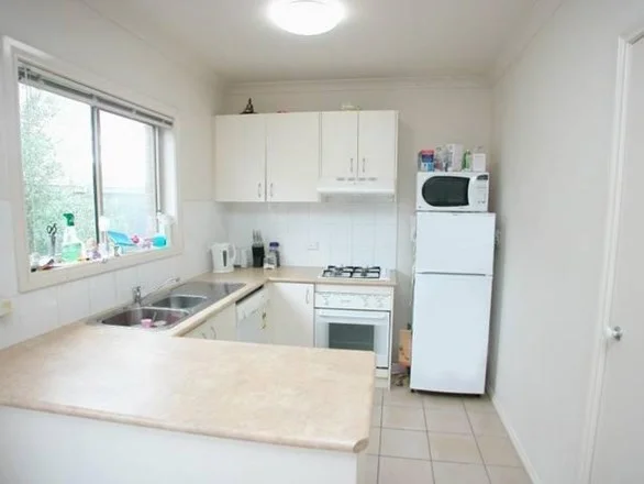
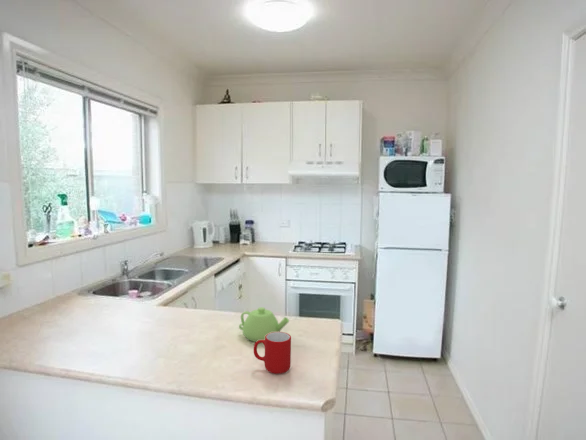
+ cup (271, 352)
+ teapot (263, 322)
